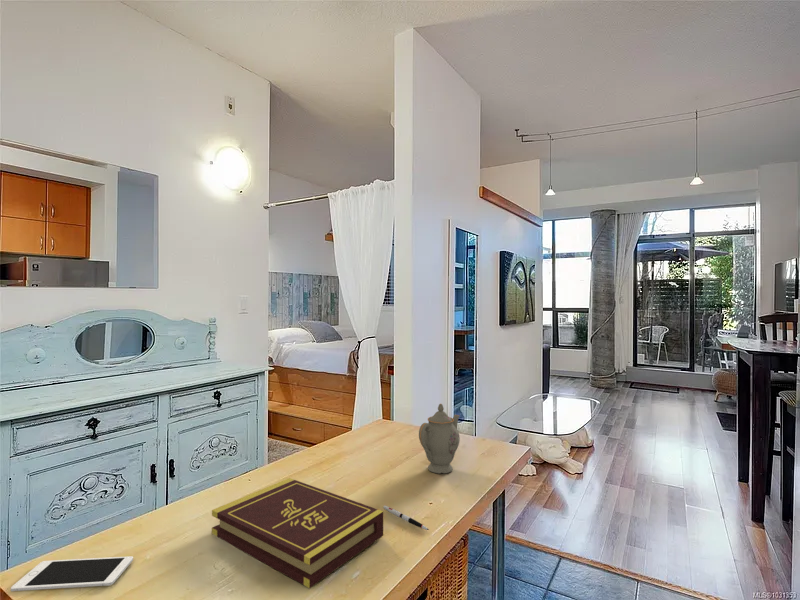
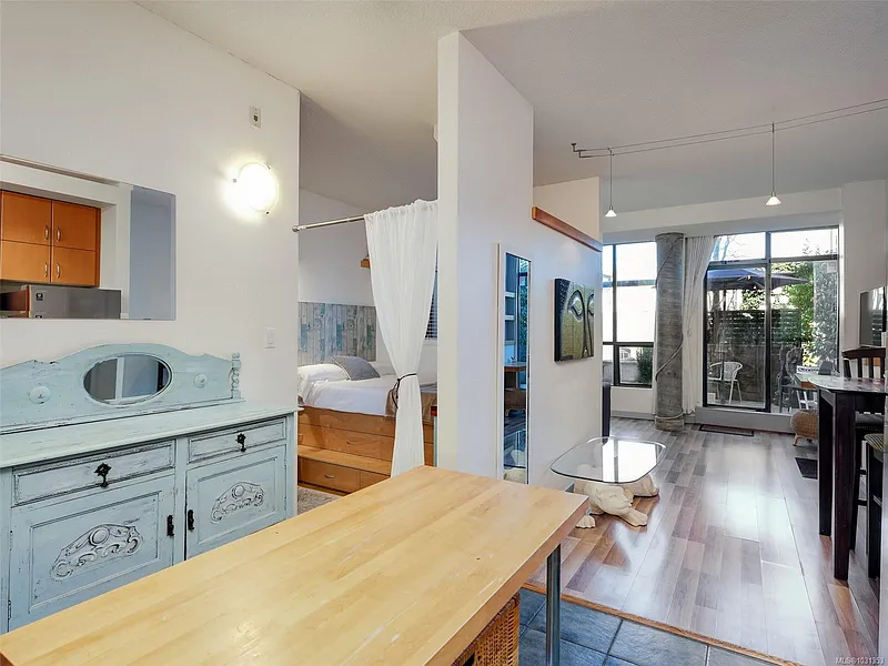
- pen (405, 517)
- cell phone (75, 572)
- chinaware (440, 436)
- book (297, 522)
